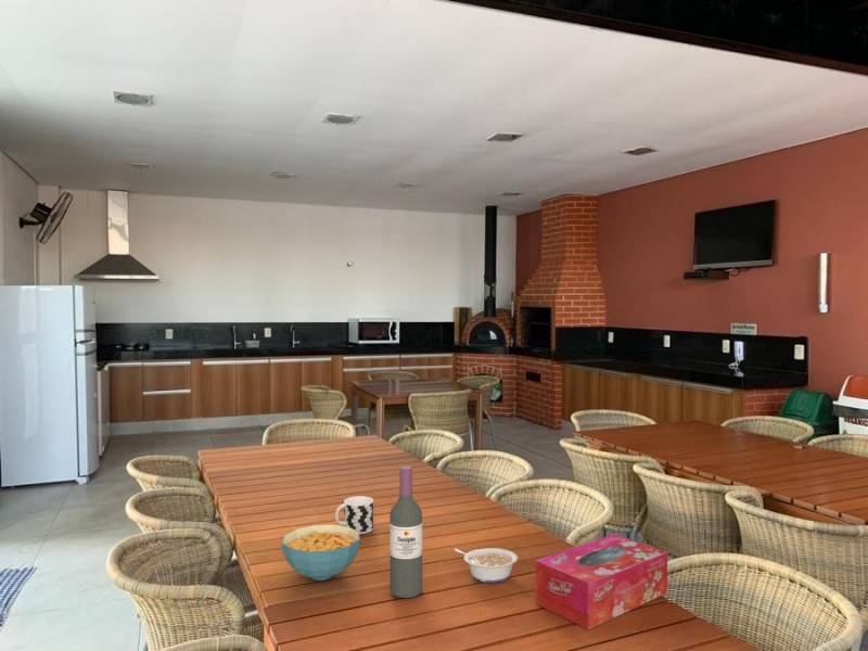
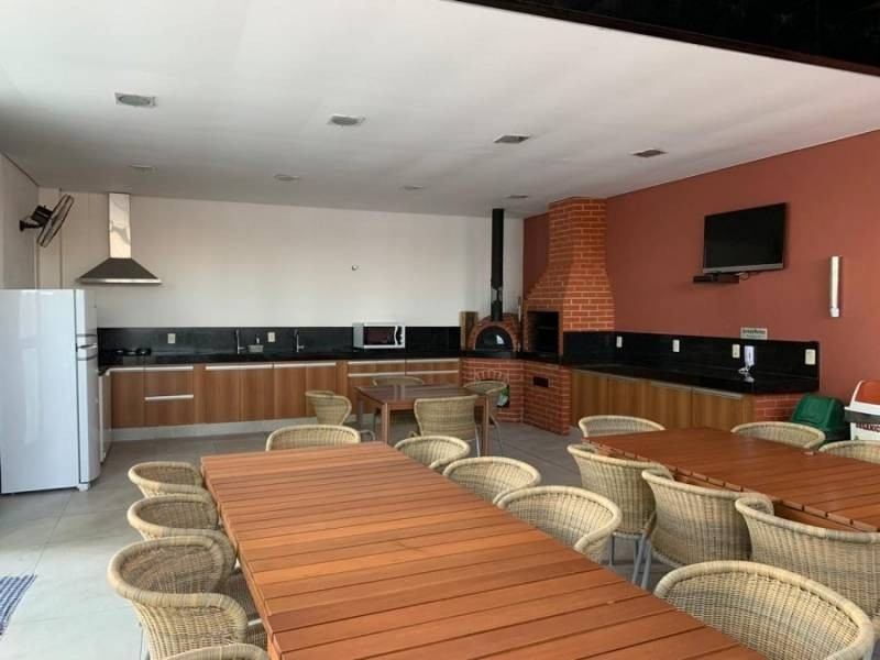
- legume (488, 564)
- tissue box (602, 576)
- wine bottle (406, 529)
- cup (354, 515)
- cereal bowl (321, 556)
